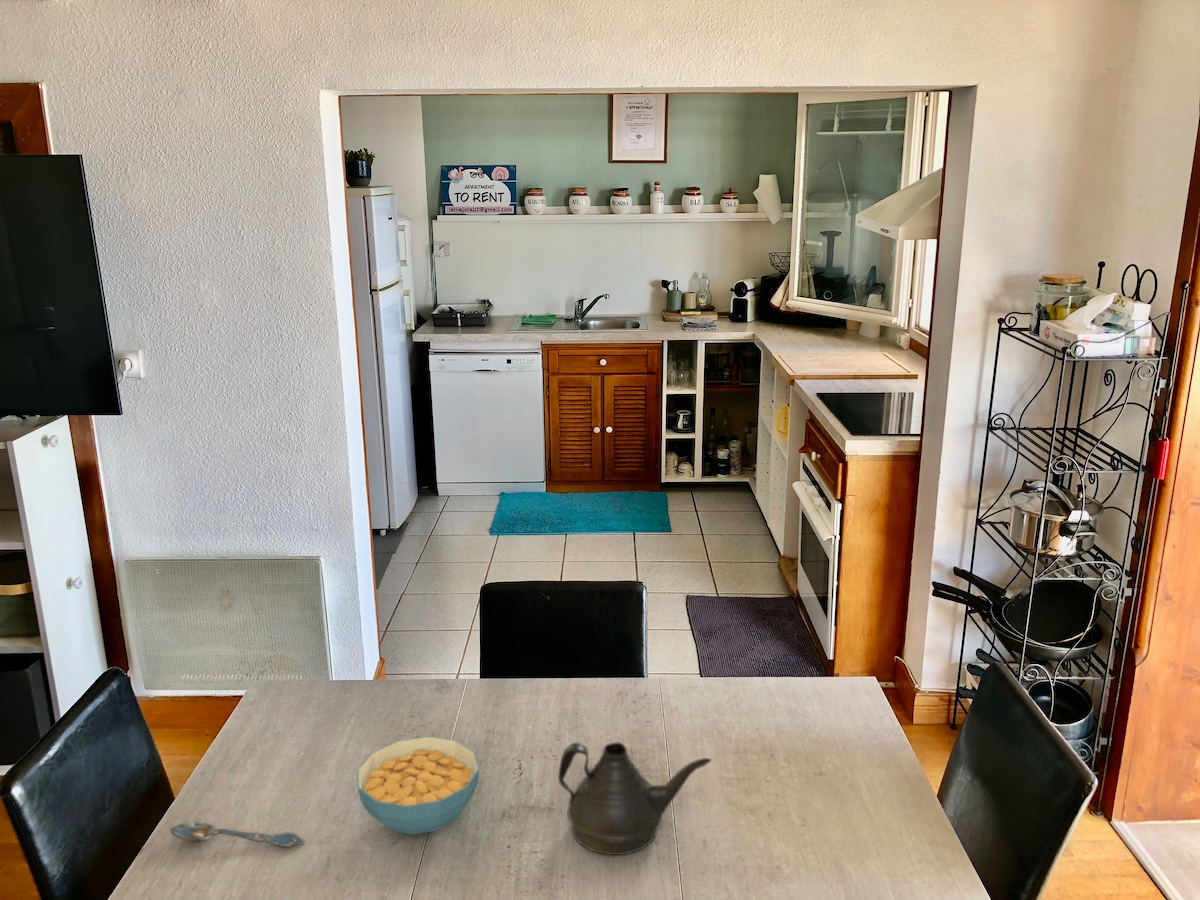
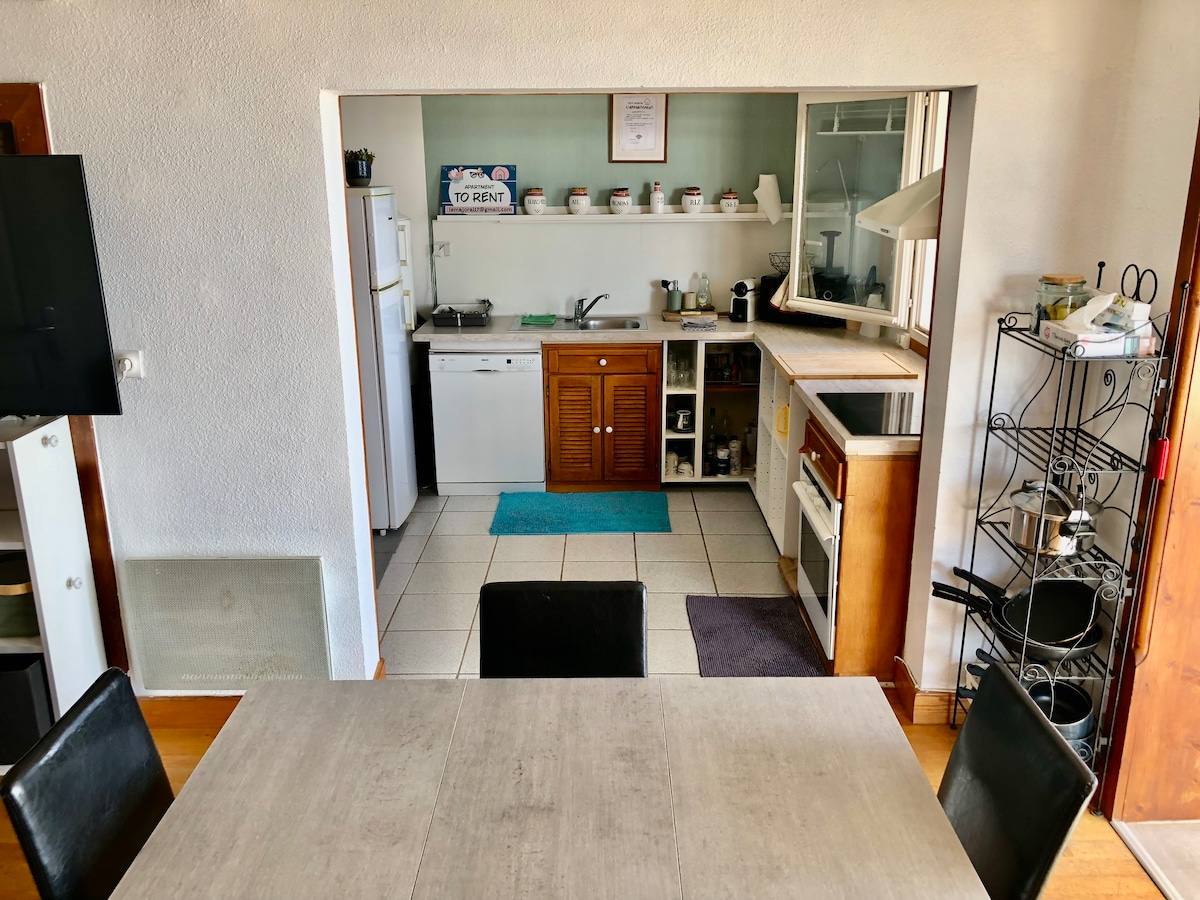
- cereal bowl (419, 795)
- spoon (237, 835)
- teapot (633, 790)
